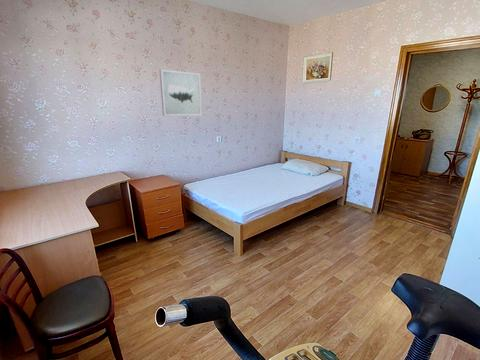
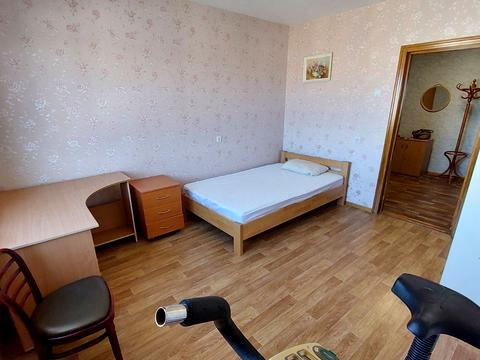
- wall art (181, 94)
